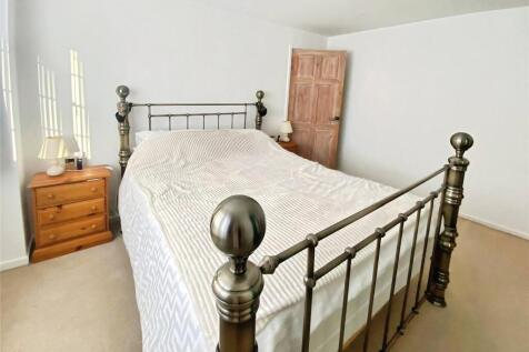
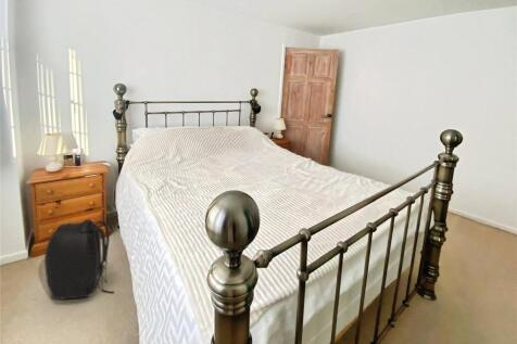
+ backpack (83, 255)
